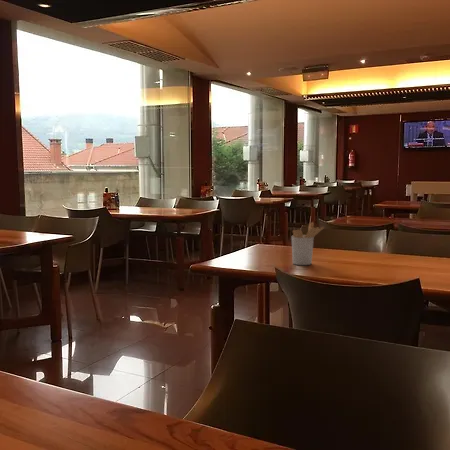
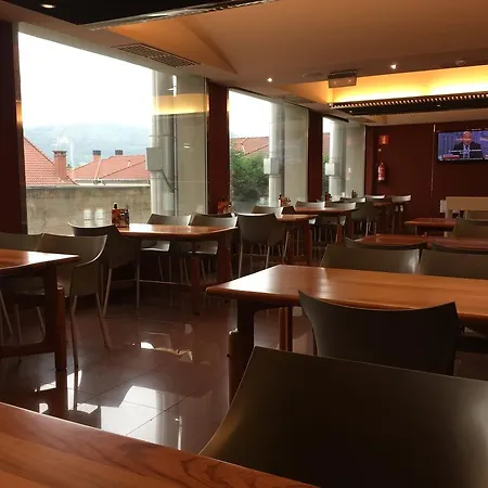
- utensil holder (306, 244)
